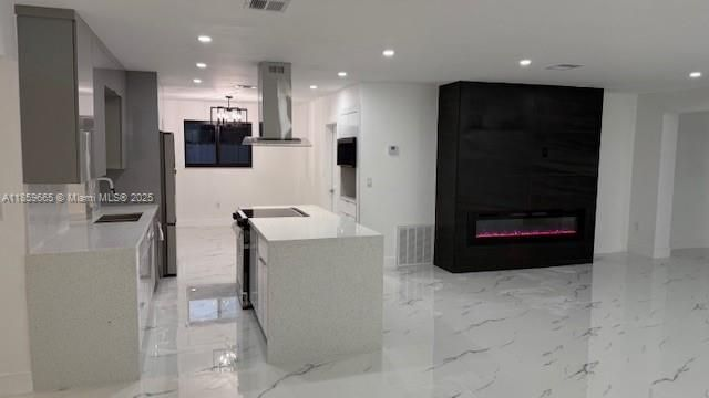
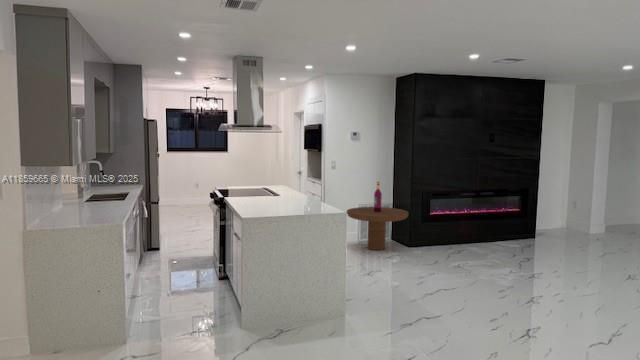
+ pedestal table (377, 215)
